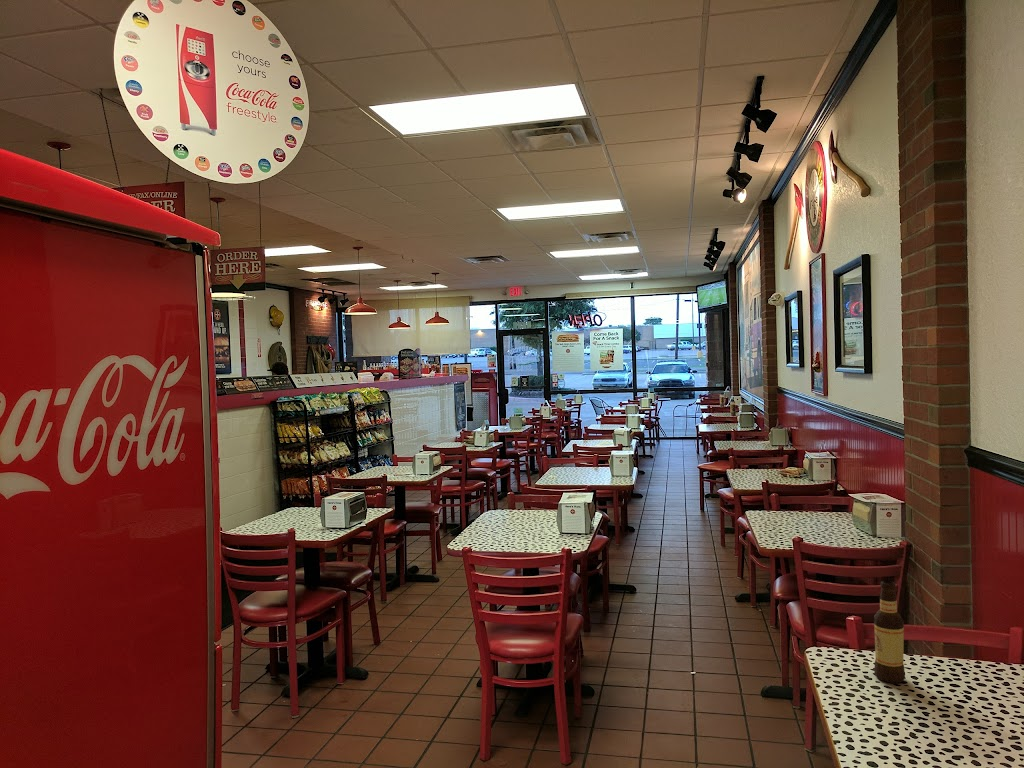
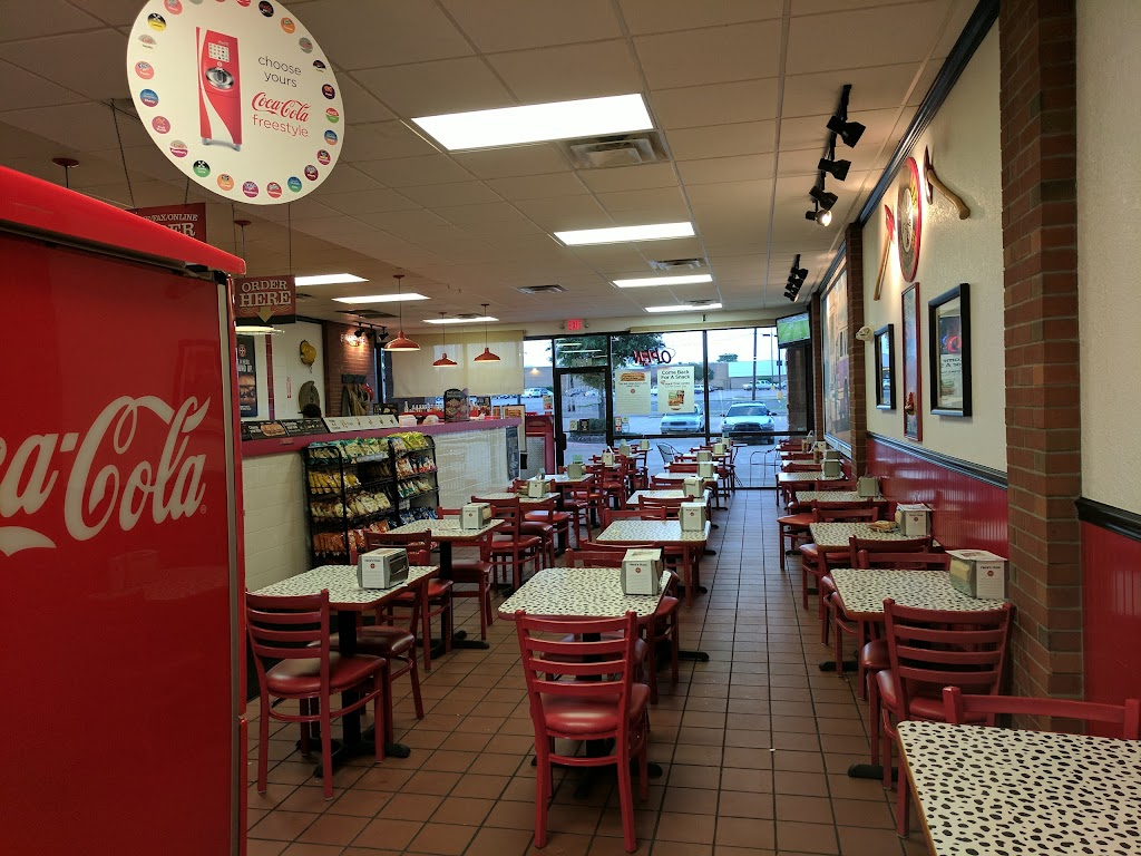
- bottle (888, 629)
